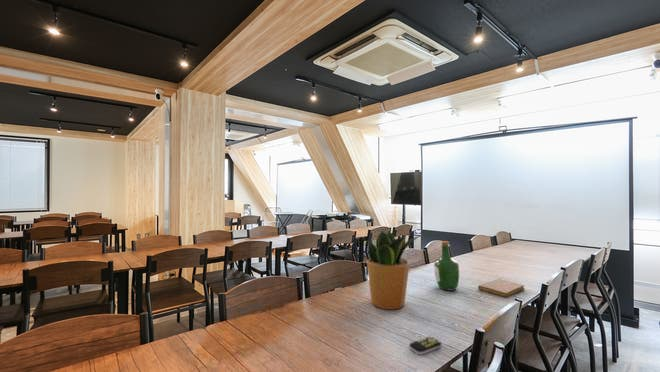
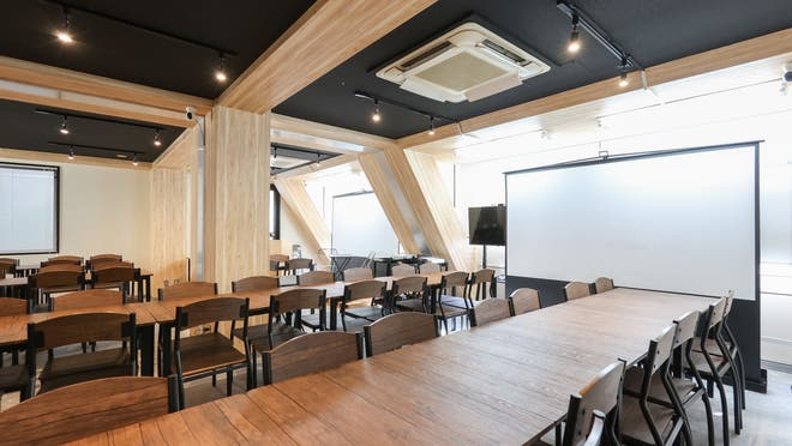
- remote control (425, 345)
- notebook (501, 287)
- wine bottle (446, 264)
- potted plant (391, 266)
